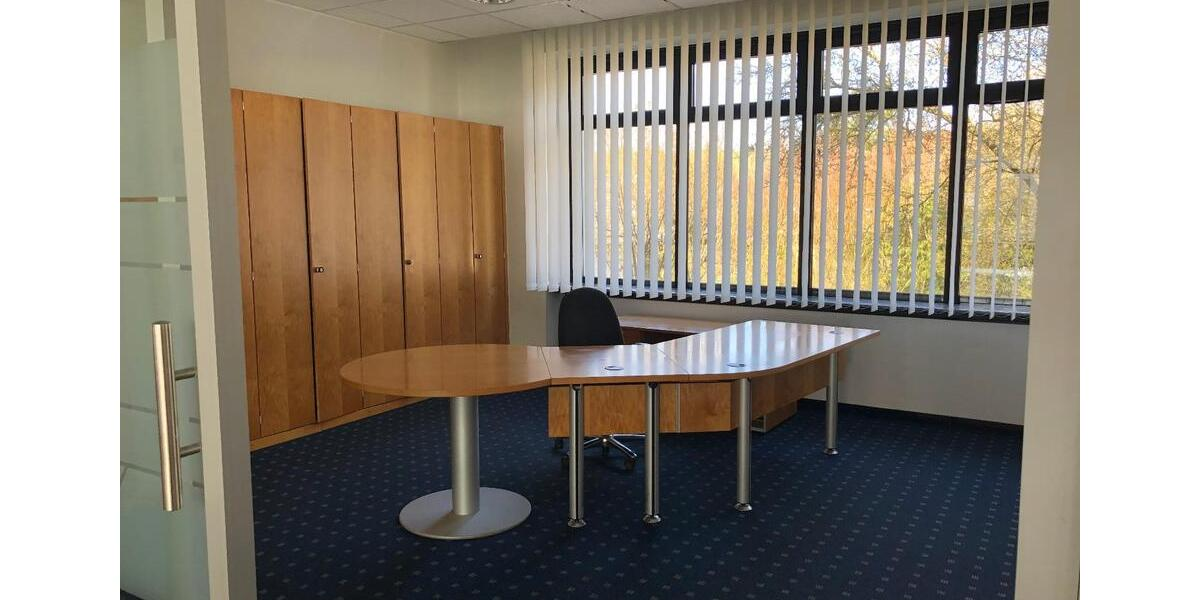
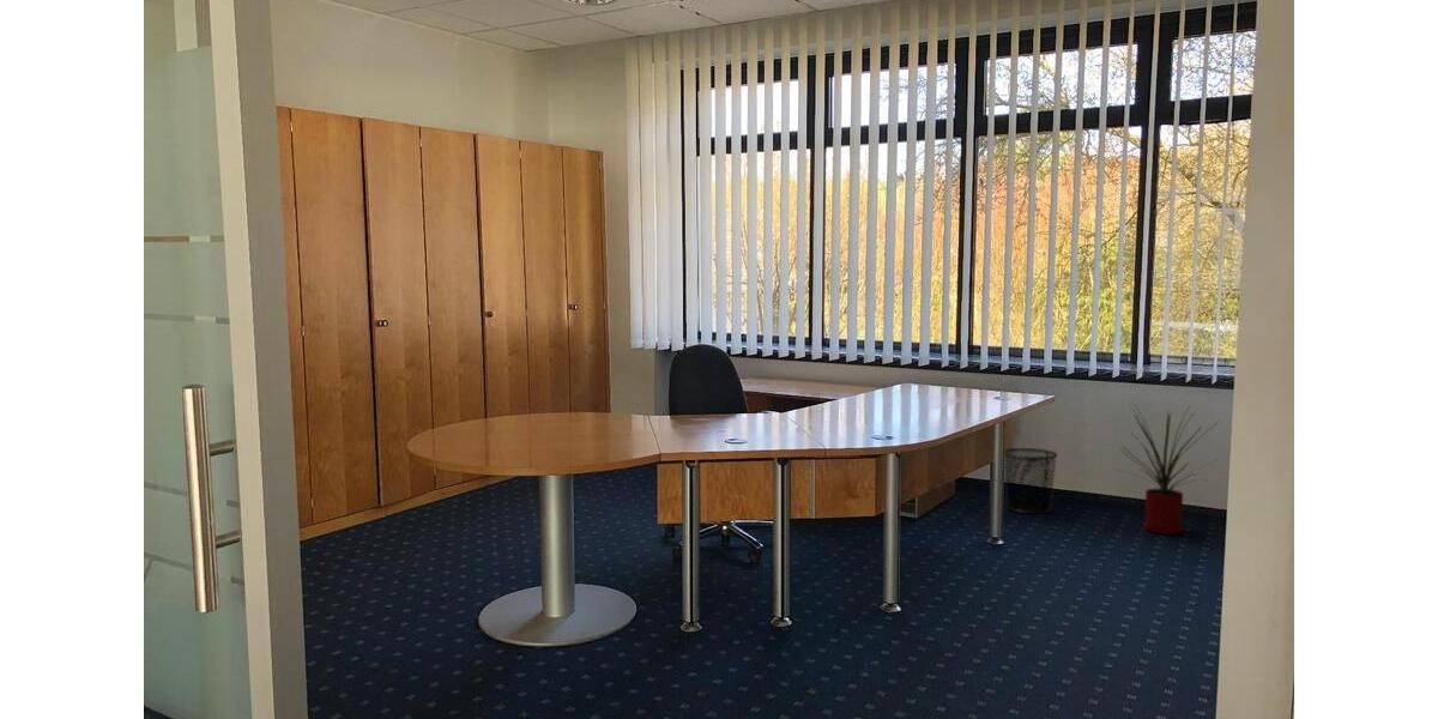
+ house plant (1165, 467)
+ waste bin (1028, 481)
